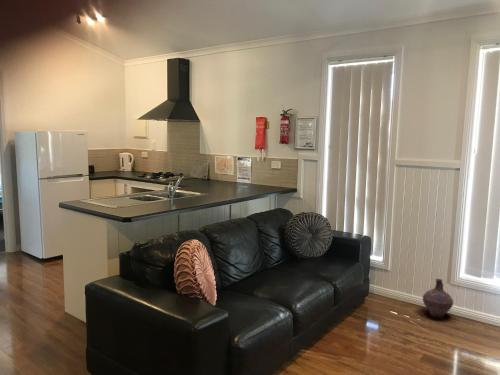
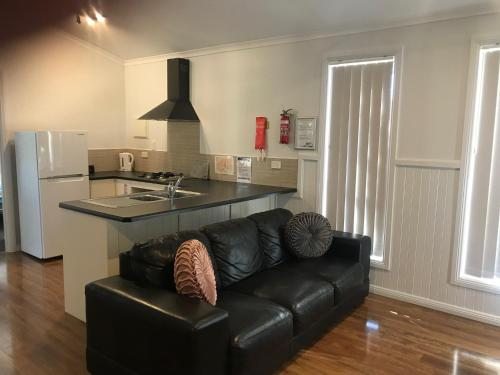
- ceramic jug (437, 297)
